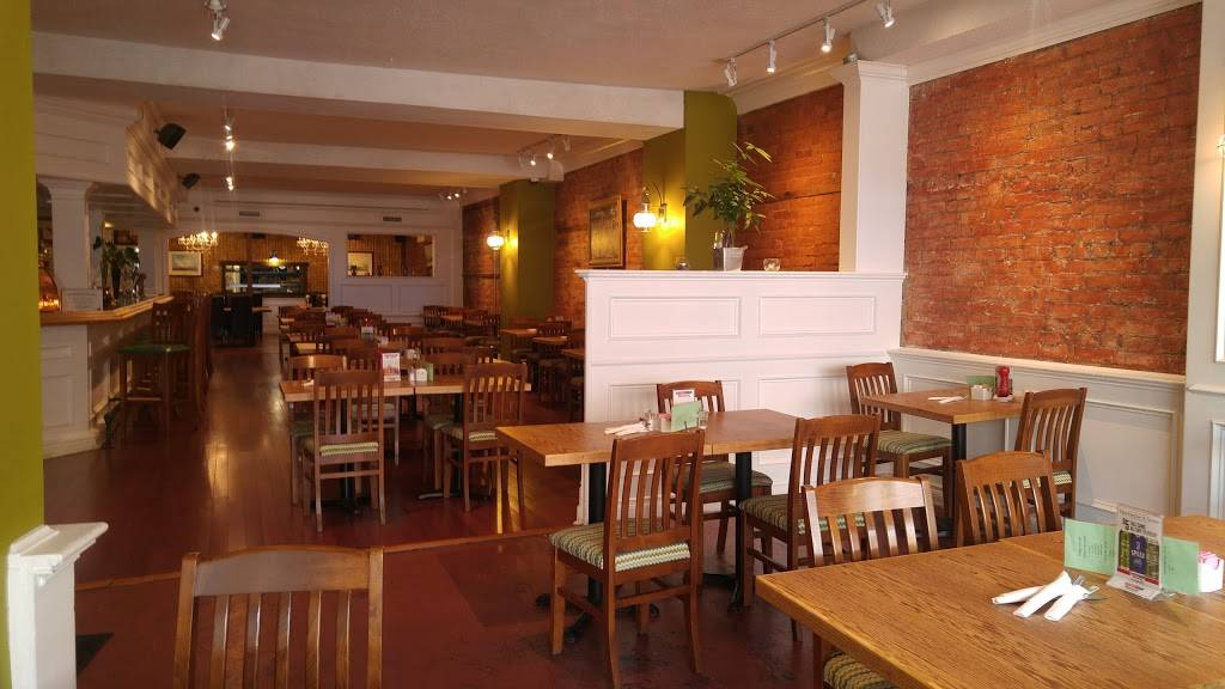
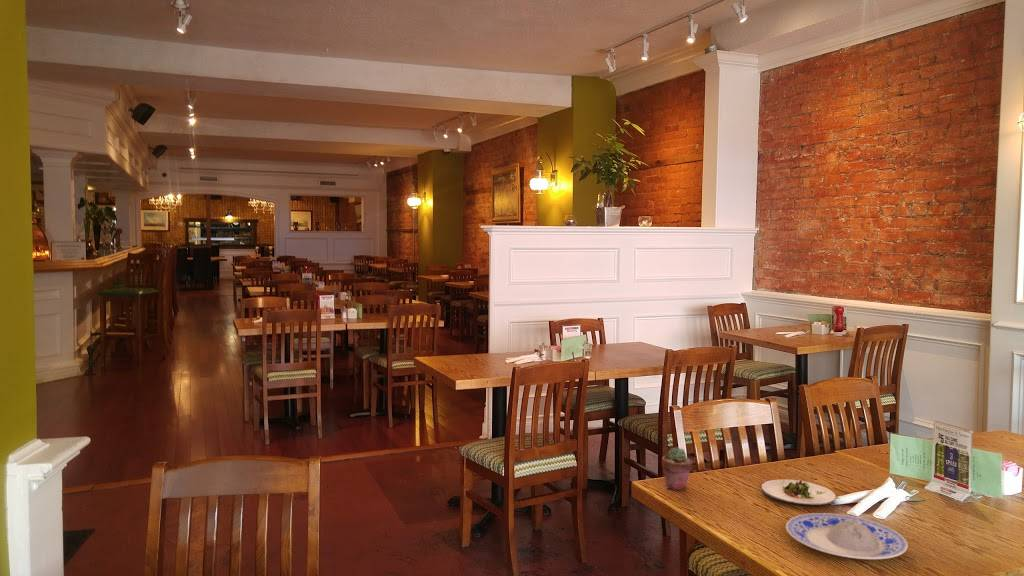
+ potted succulent (676, 467)
+ plate (844, 533)
+ salad plate (797, 488)
